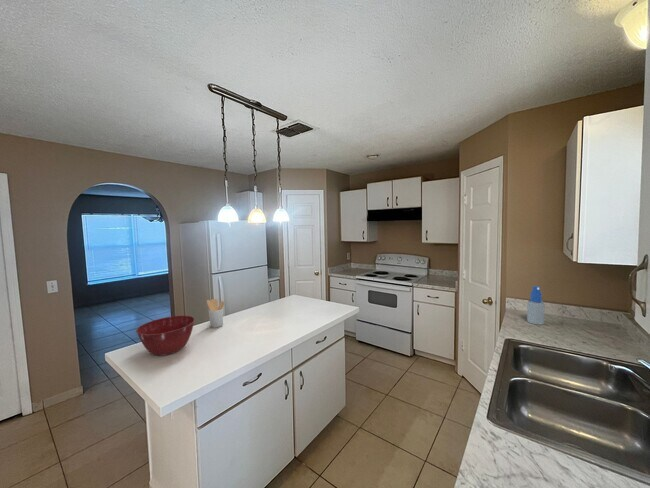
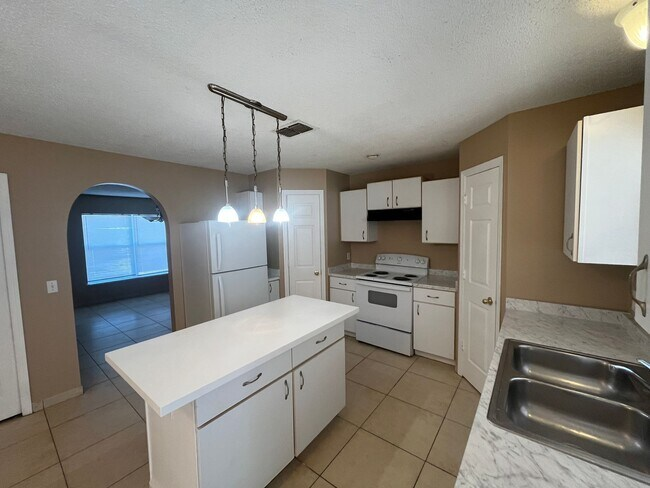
- mixing bowl (167, 336)
- spray bottle (535, 304)
- utensil holder (214, 312)
